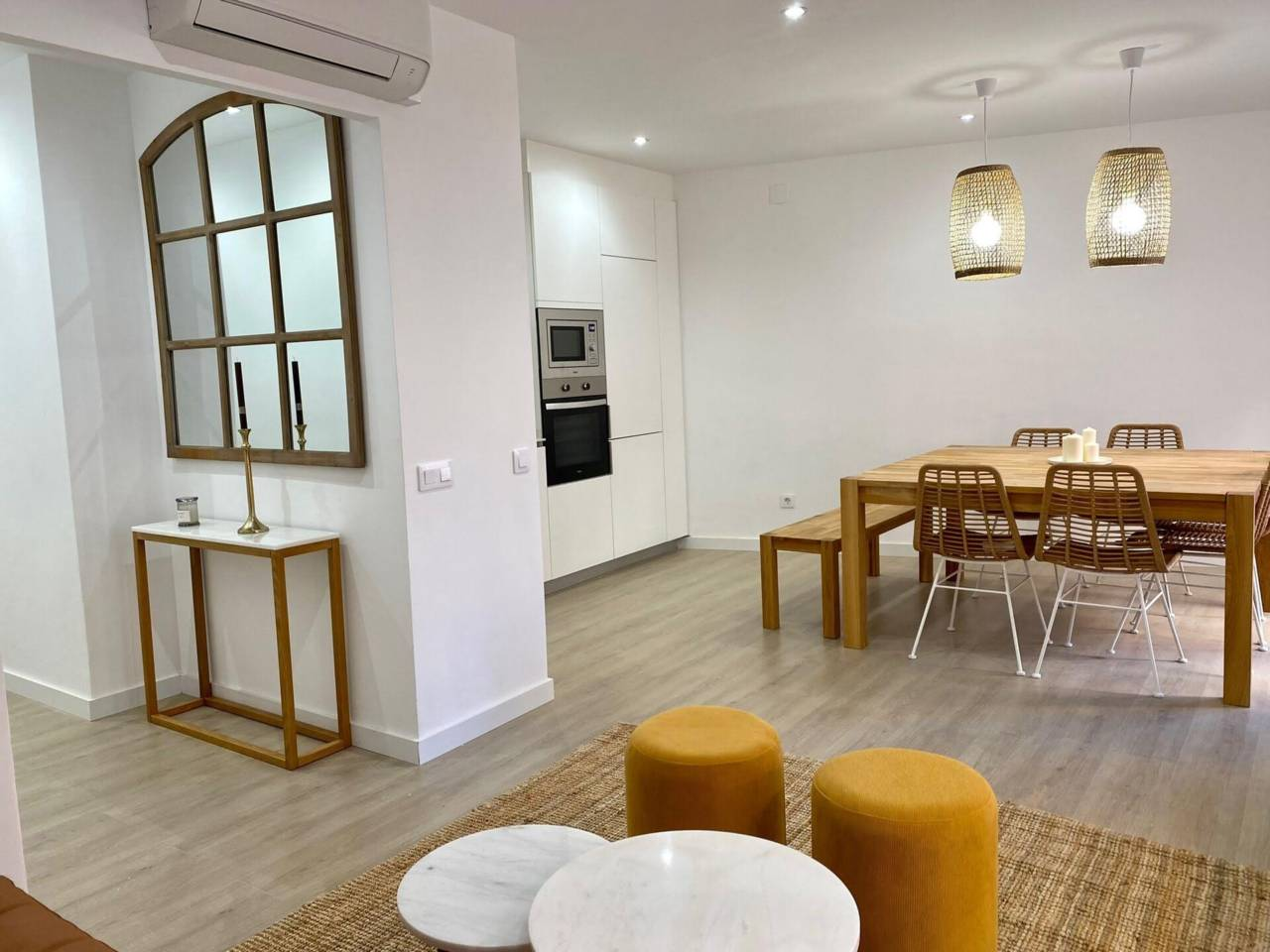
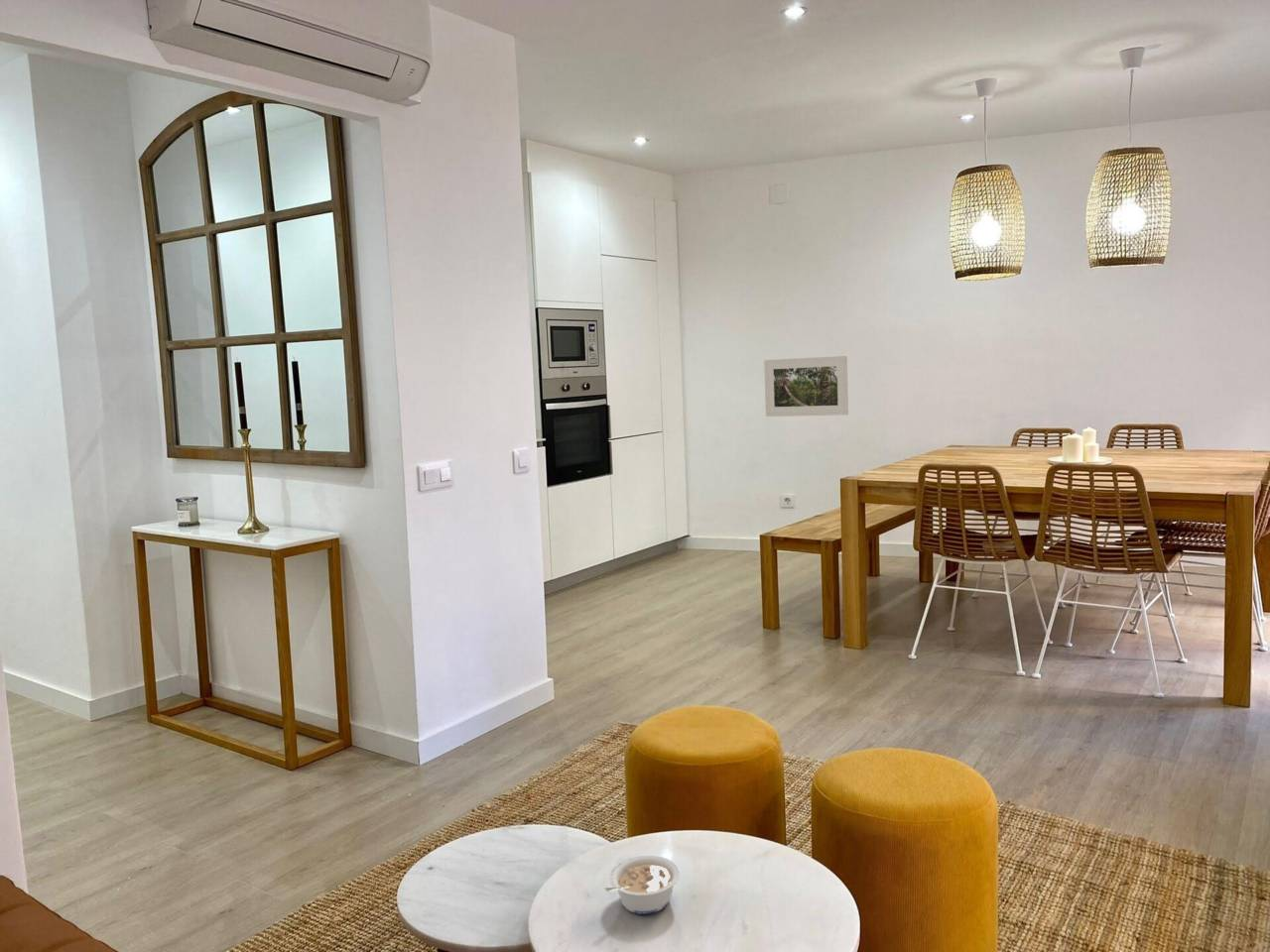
+ legume (644, 886)
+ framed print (805, 387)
